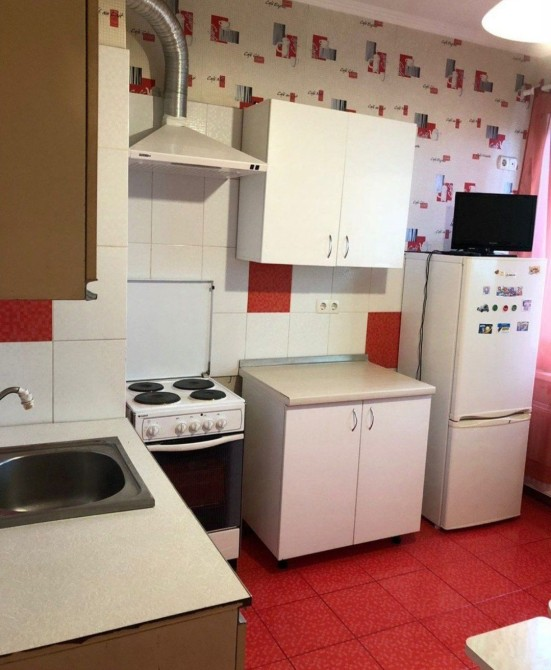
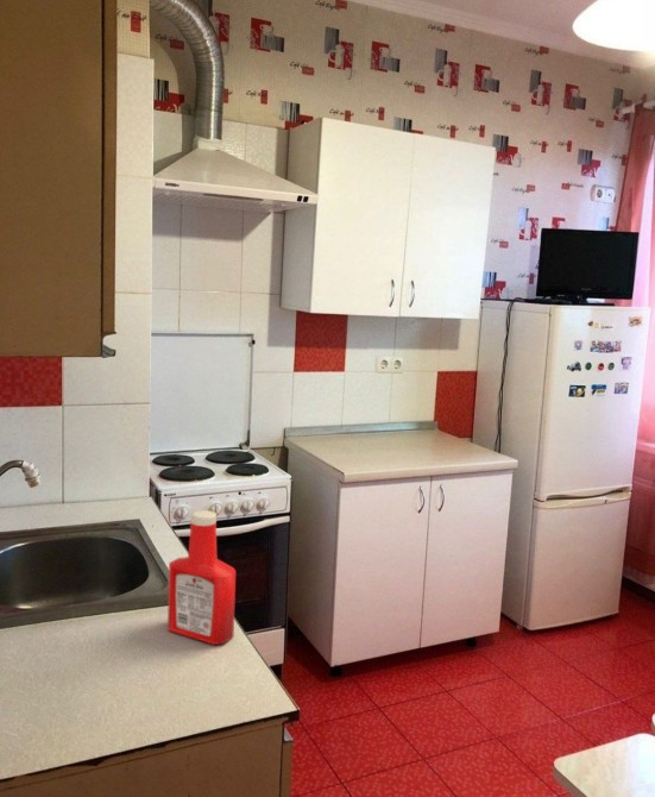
+ soap bottle (201, 573)
